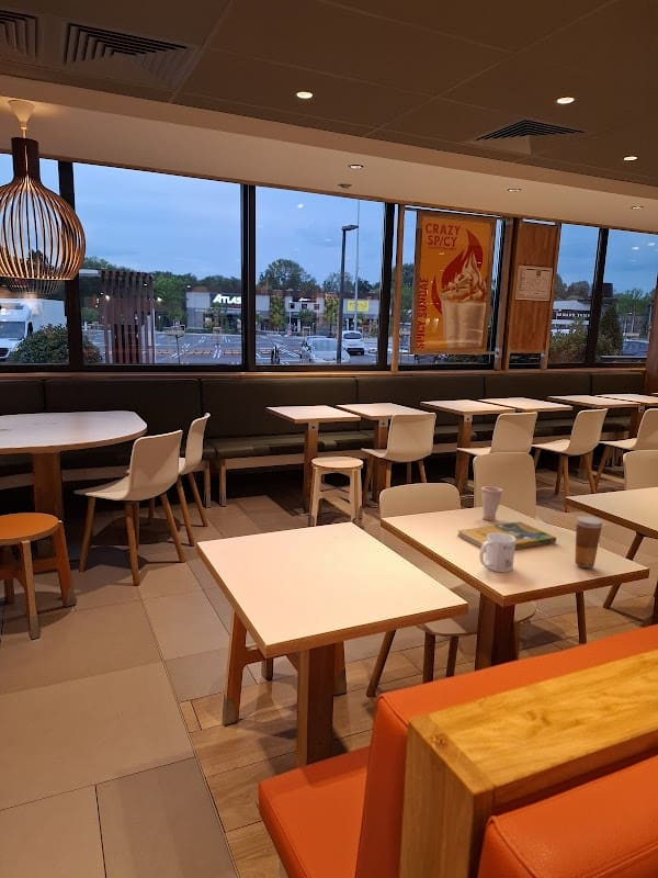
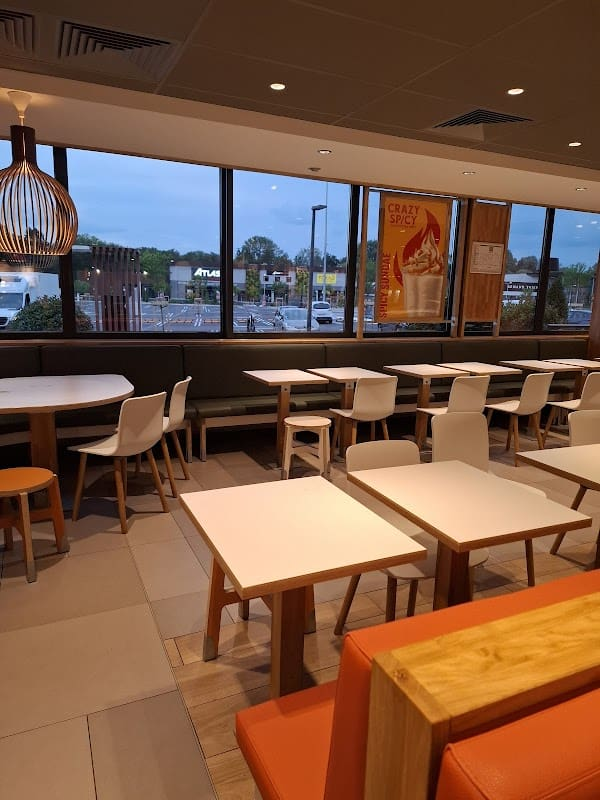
- booklet (506, 533)
- mug (495, 553)
- cup (490, 503)
- beverage cup (587, 542)
